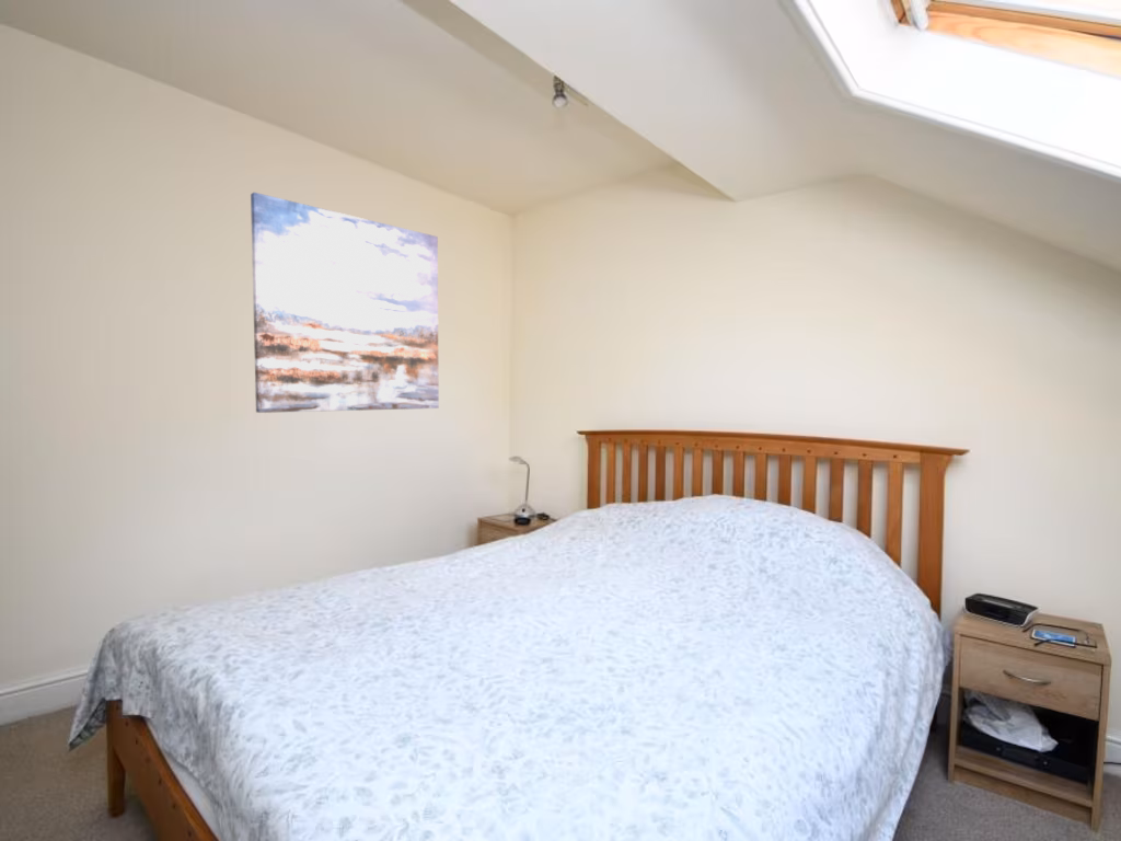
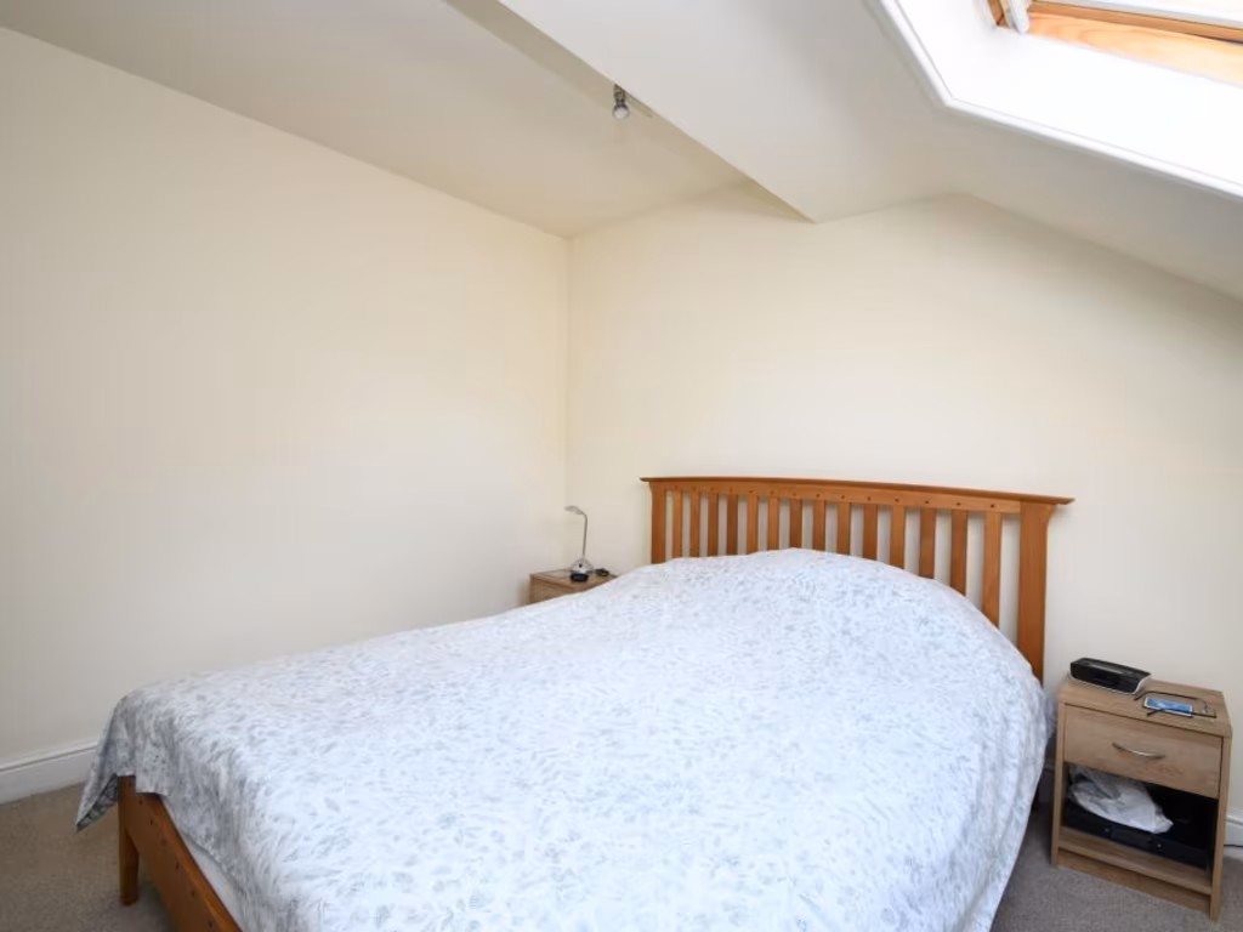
- wall art (356, 314)
